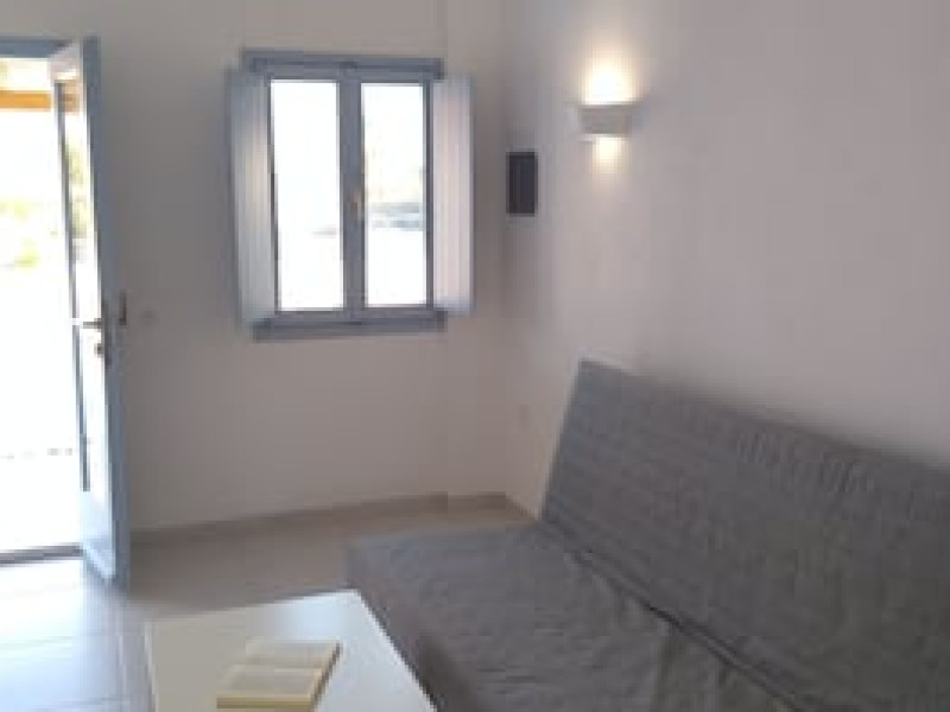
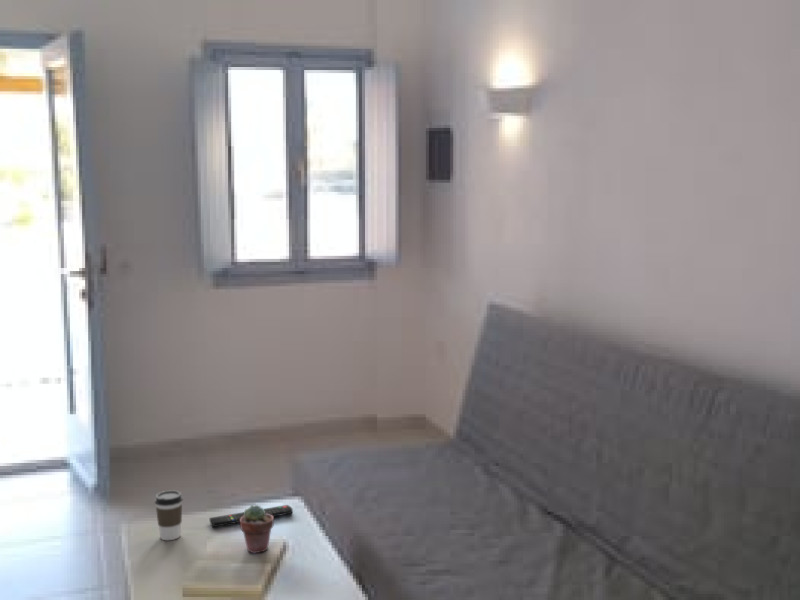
+ remote control (243, 515)
+ coffee cup (169, 515)
+ potted succulent (256, 526)
